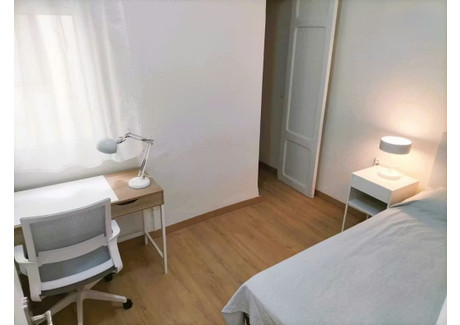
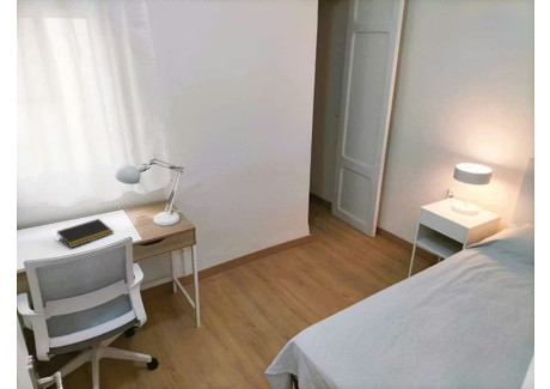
+ notepad (85, 231)
